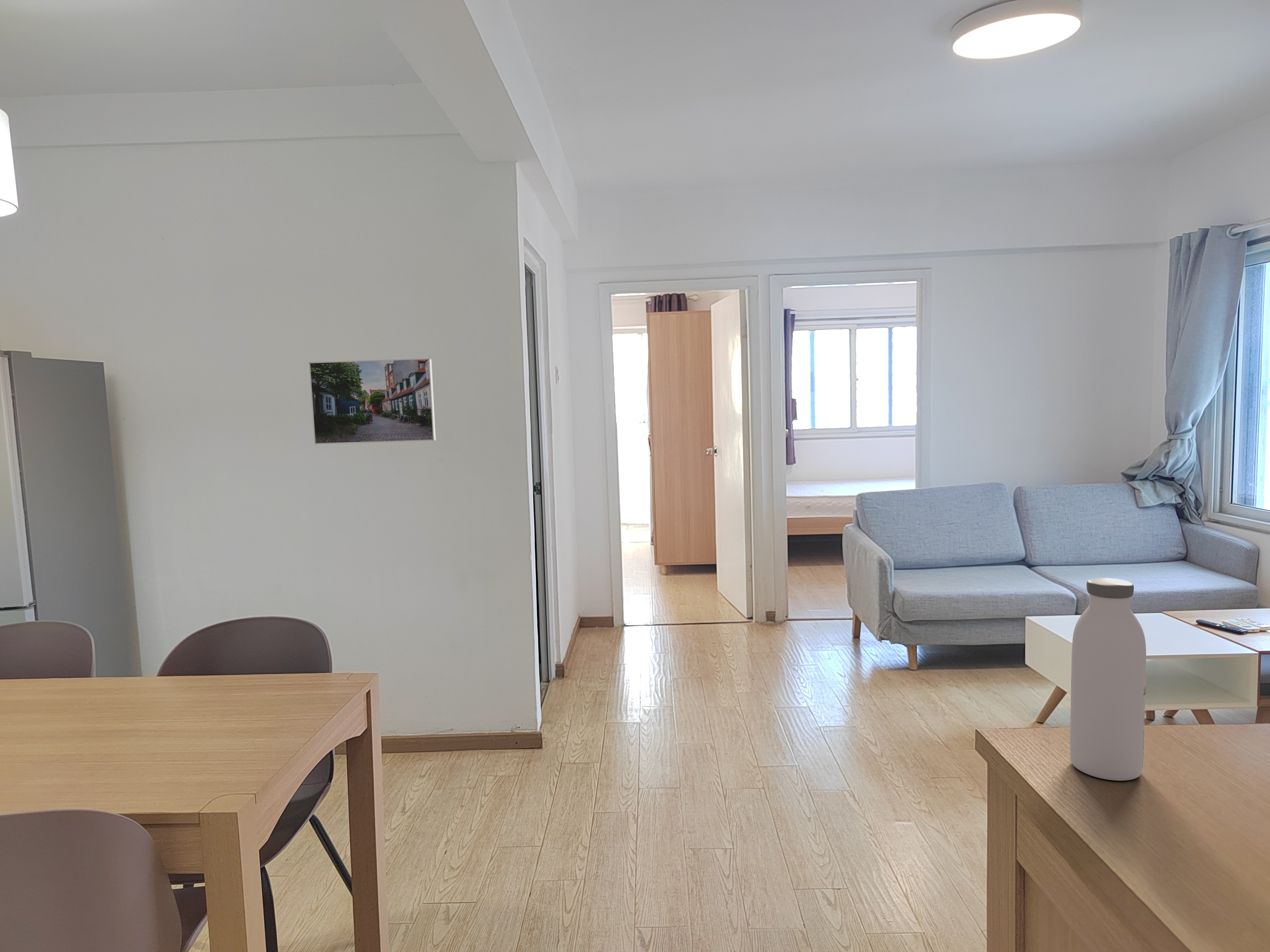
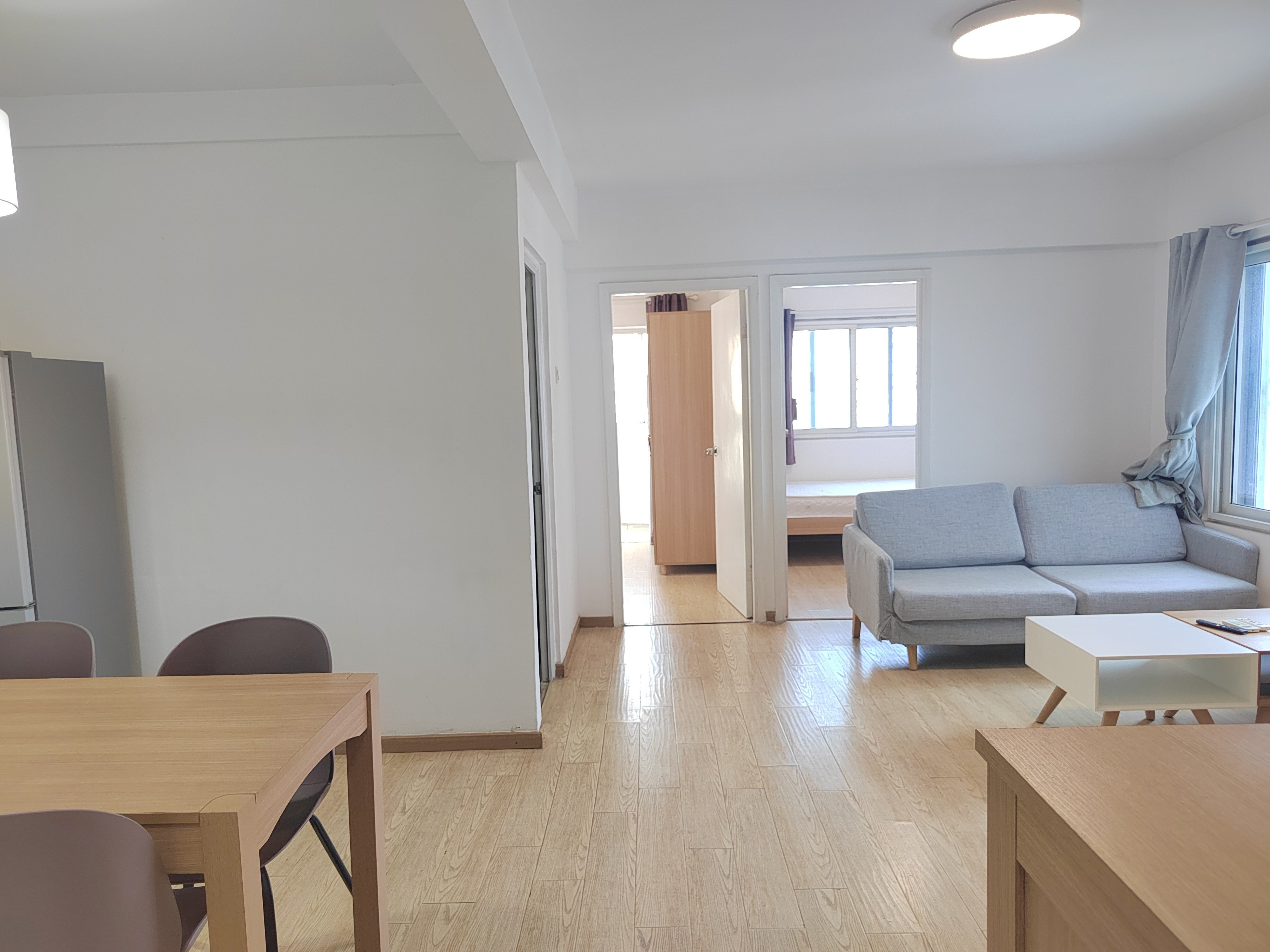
- water bottle (1108, 675)
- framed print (373, 401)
